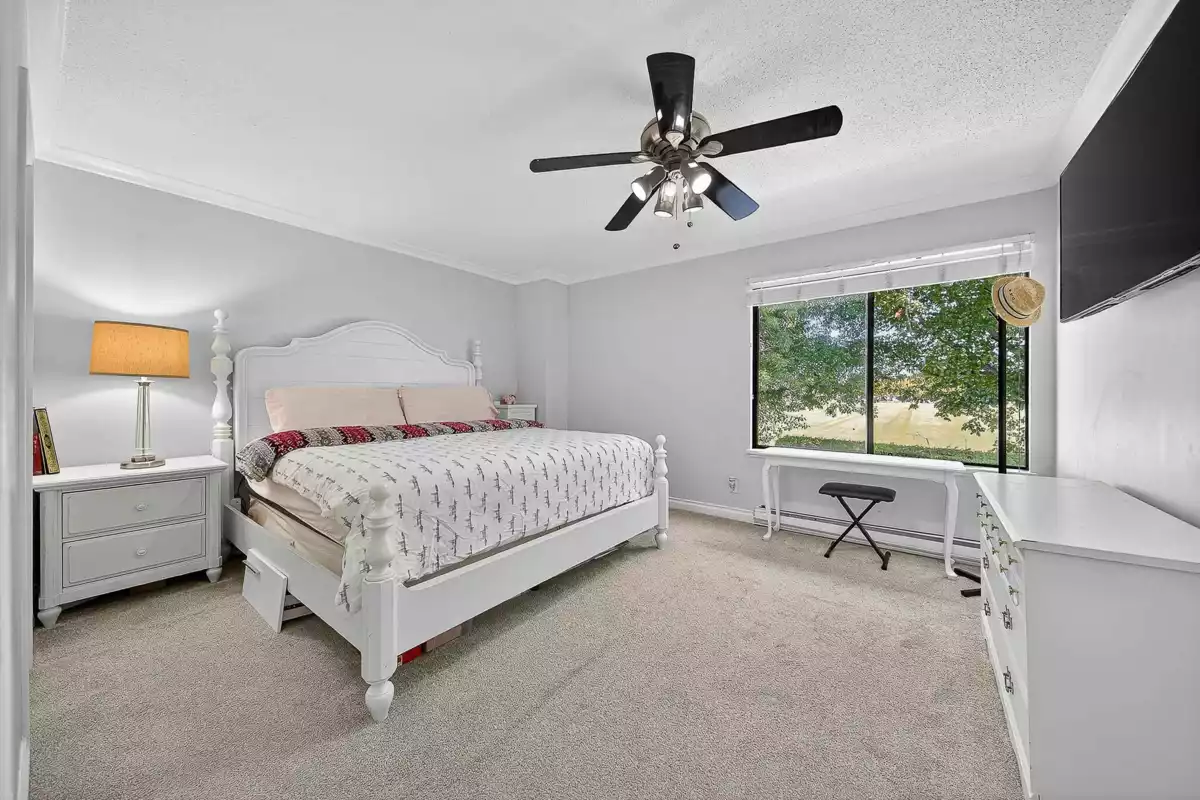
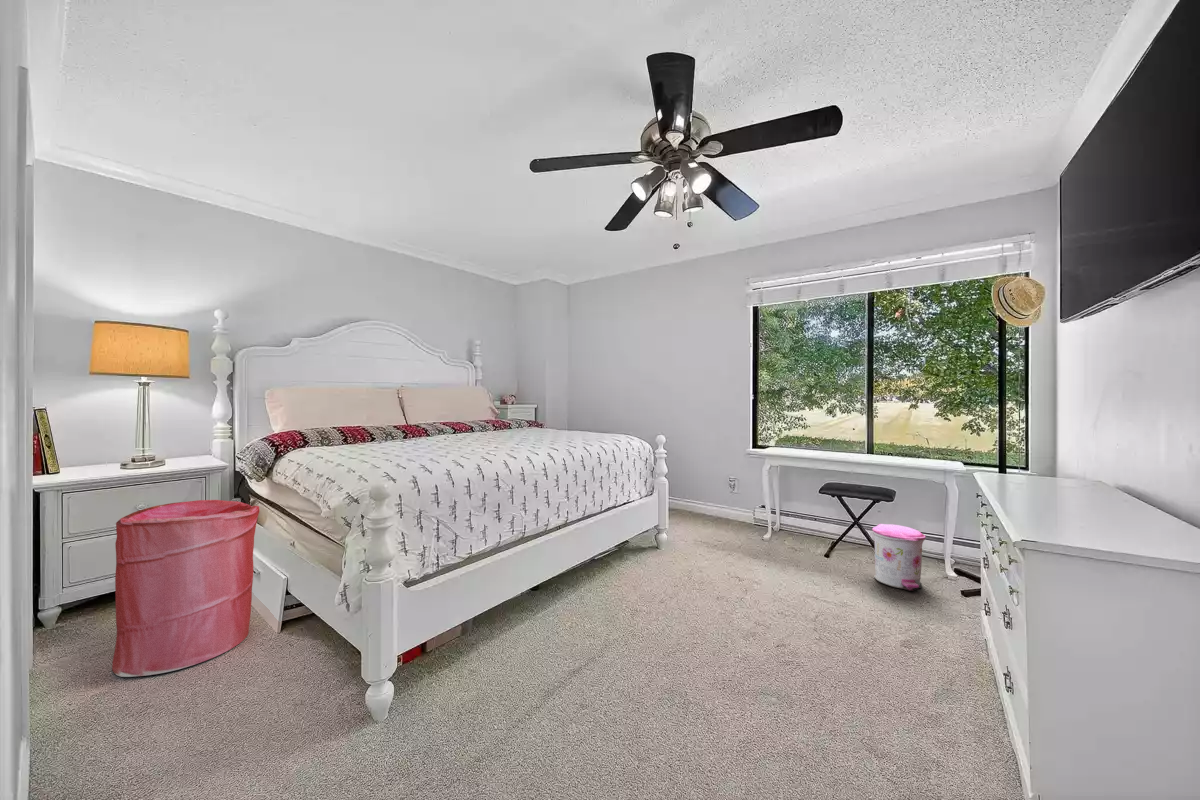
+ trash can (897, 554)
+ laundry hamper (191, 575)
